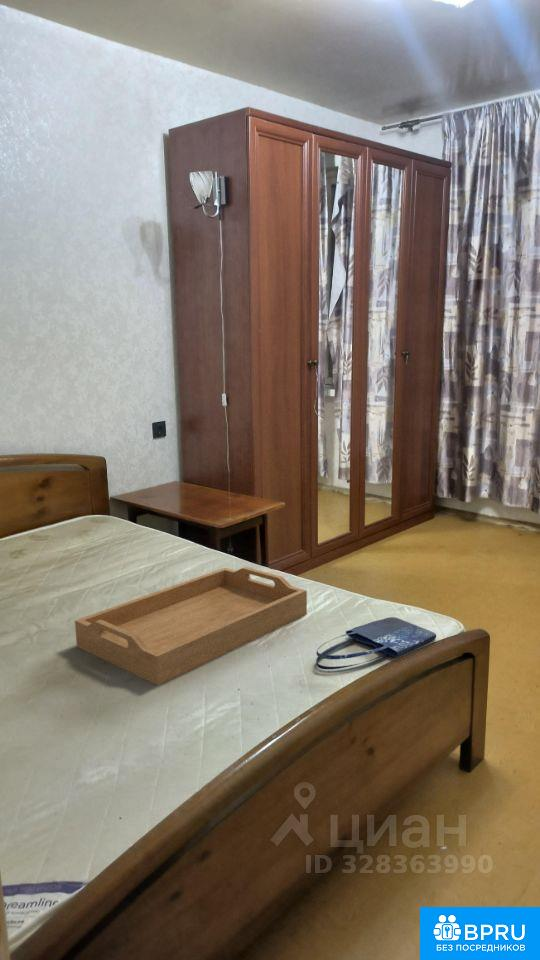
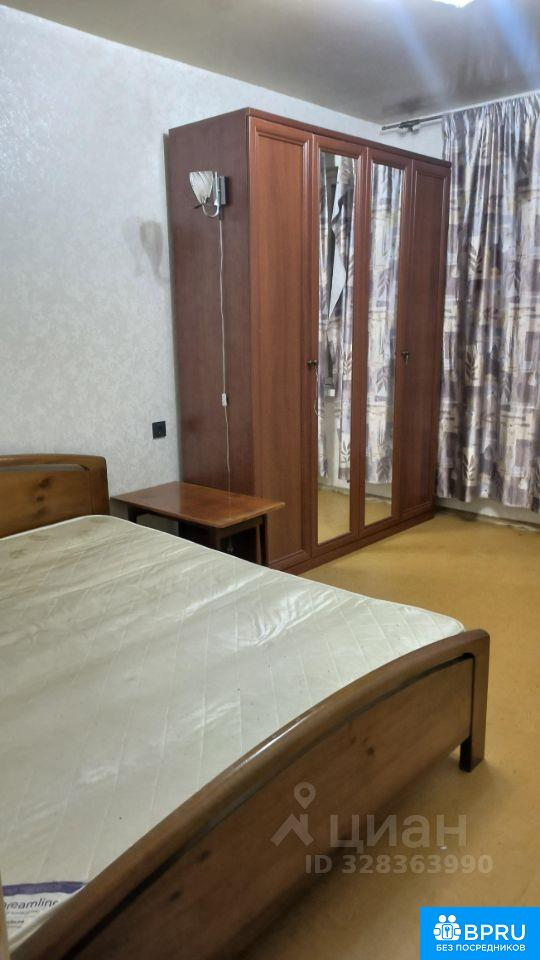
- serving tray (197, 613)
- shopping bag (370, 641)
